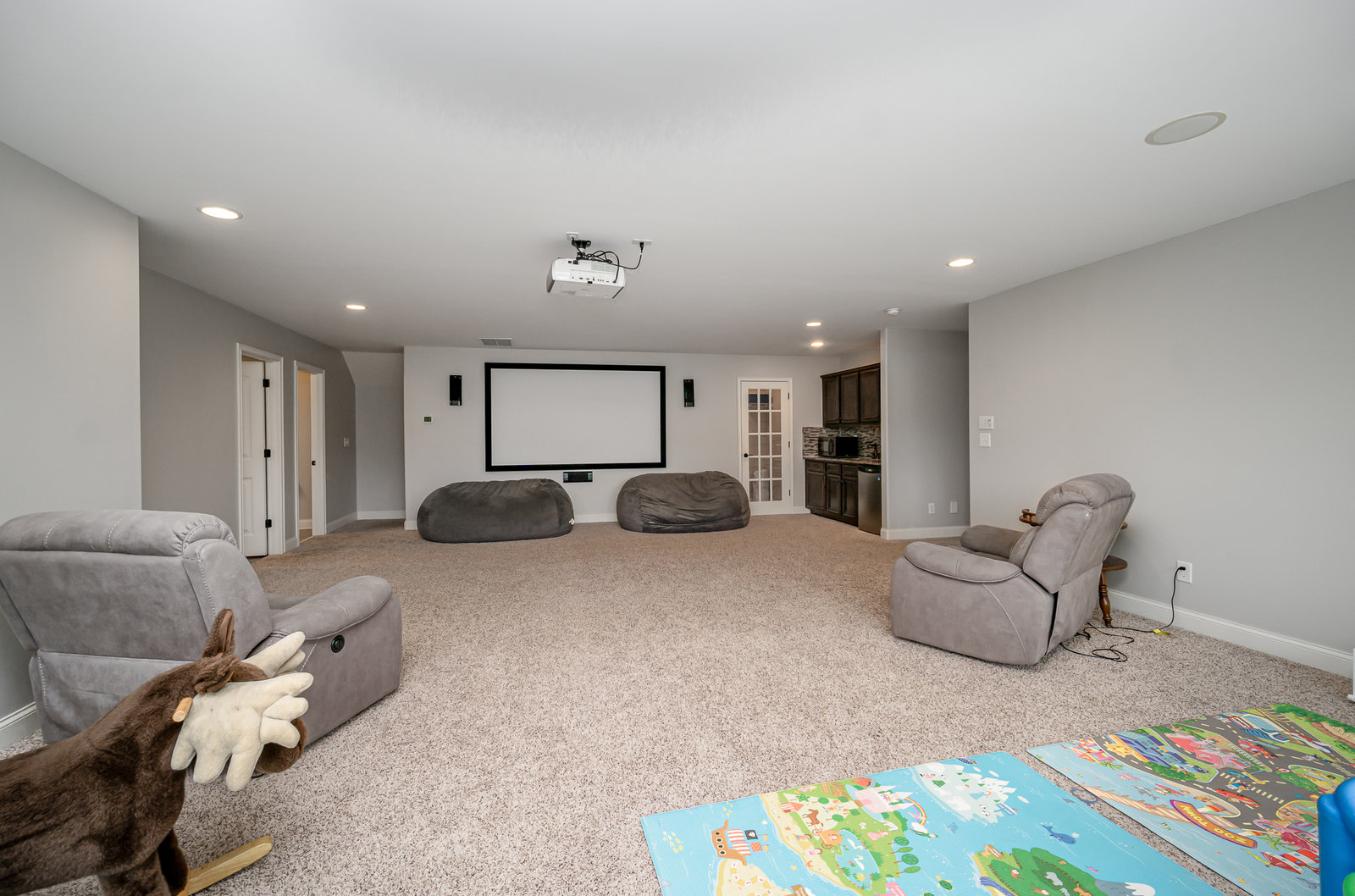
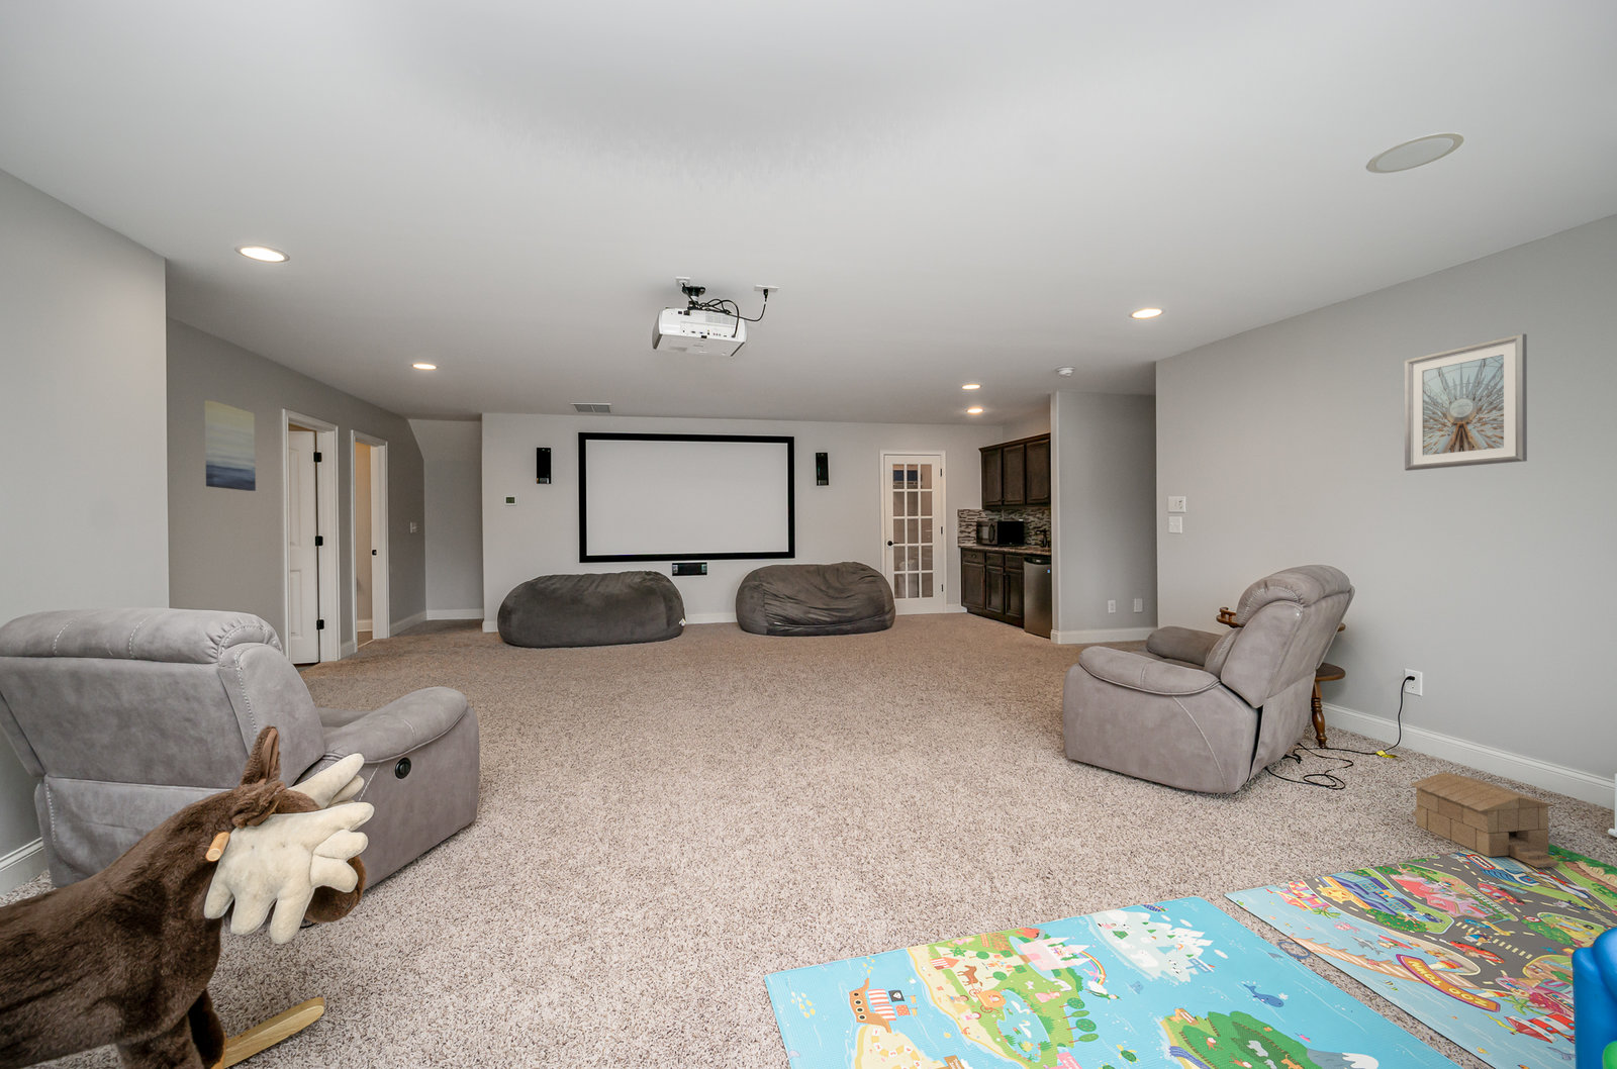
+ toy house (1479, 810)
+ picture frame (1461, 406)
+ wall art (230, 447)
